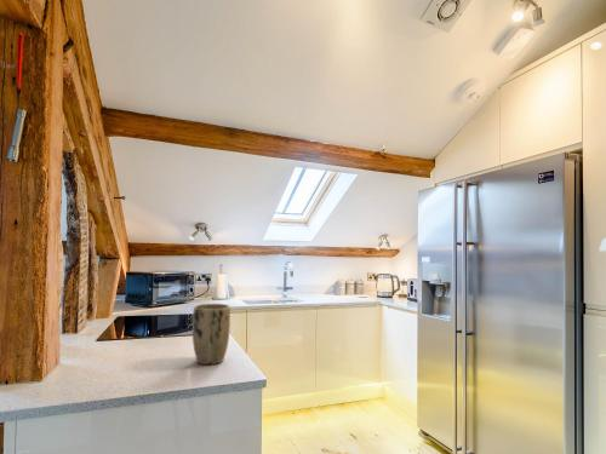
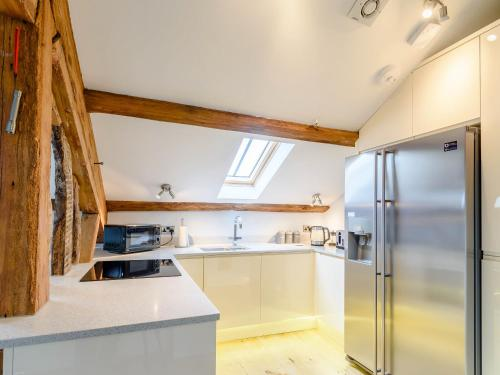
- plant pot (211, 333)
